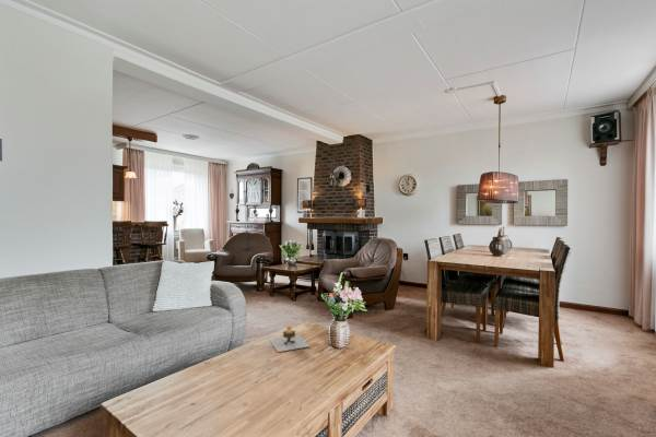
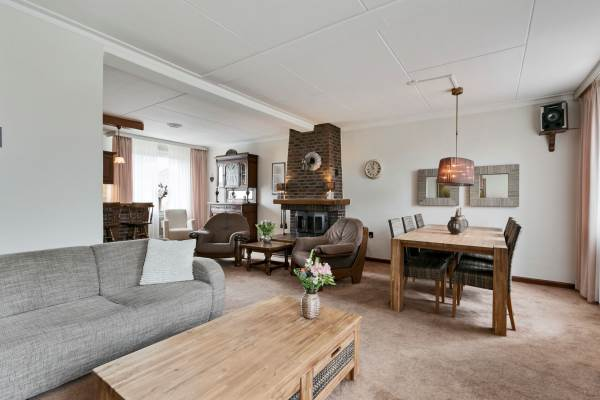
- candle (289, 334)
